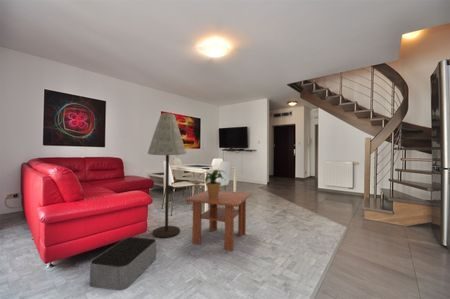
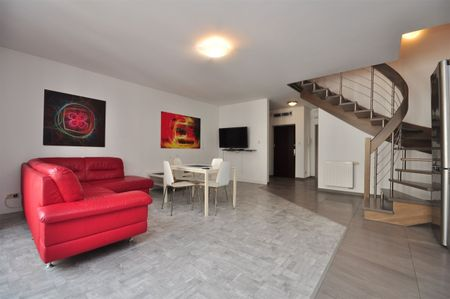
- floor lamp (167, 173)
- potted plant (213, 183)
- storage bin (126, 259)
- coffee table (220, 216)
